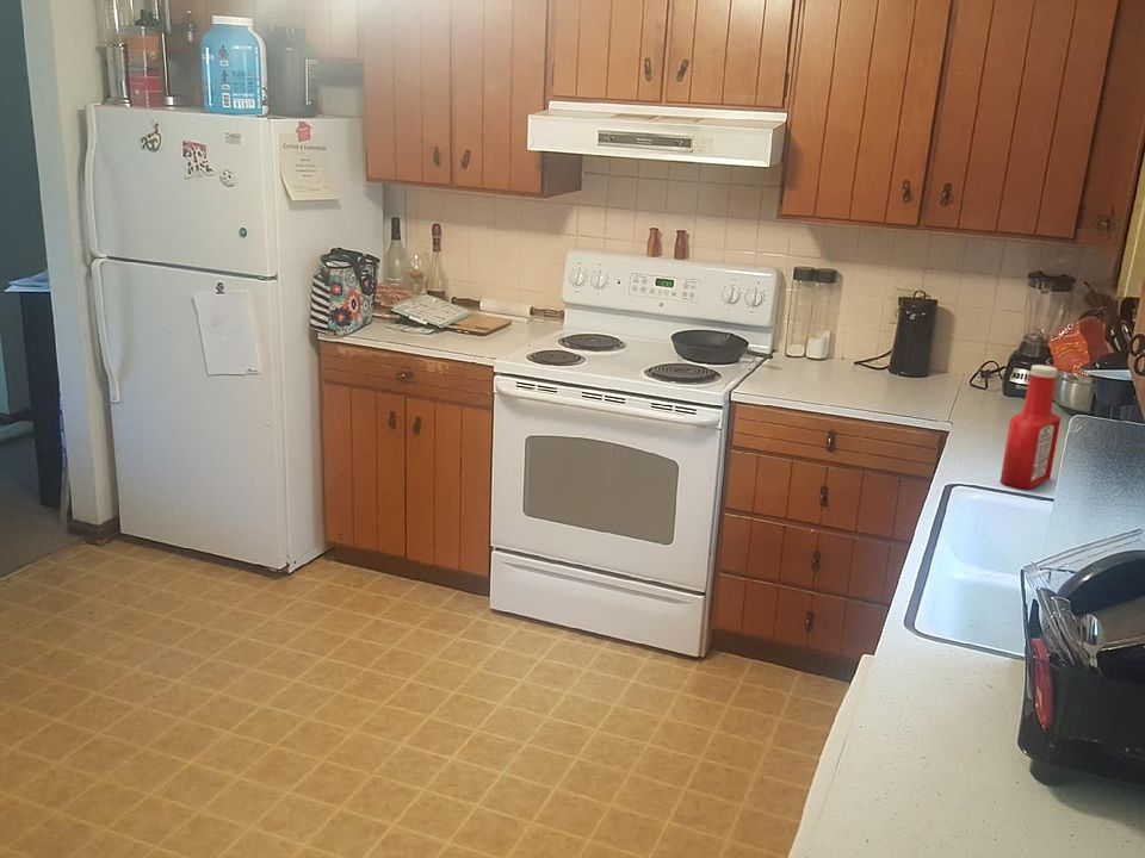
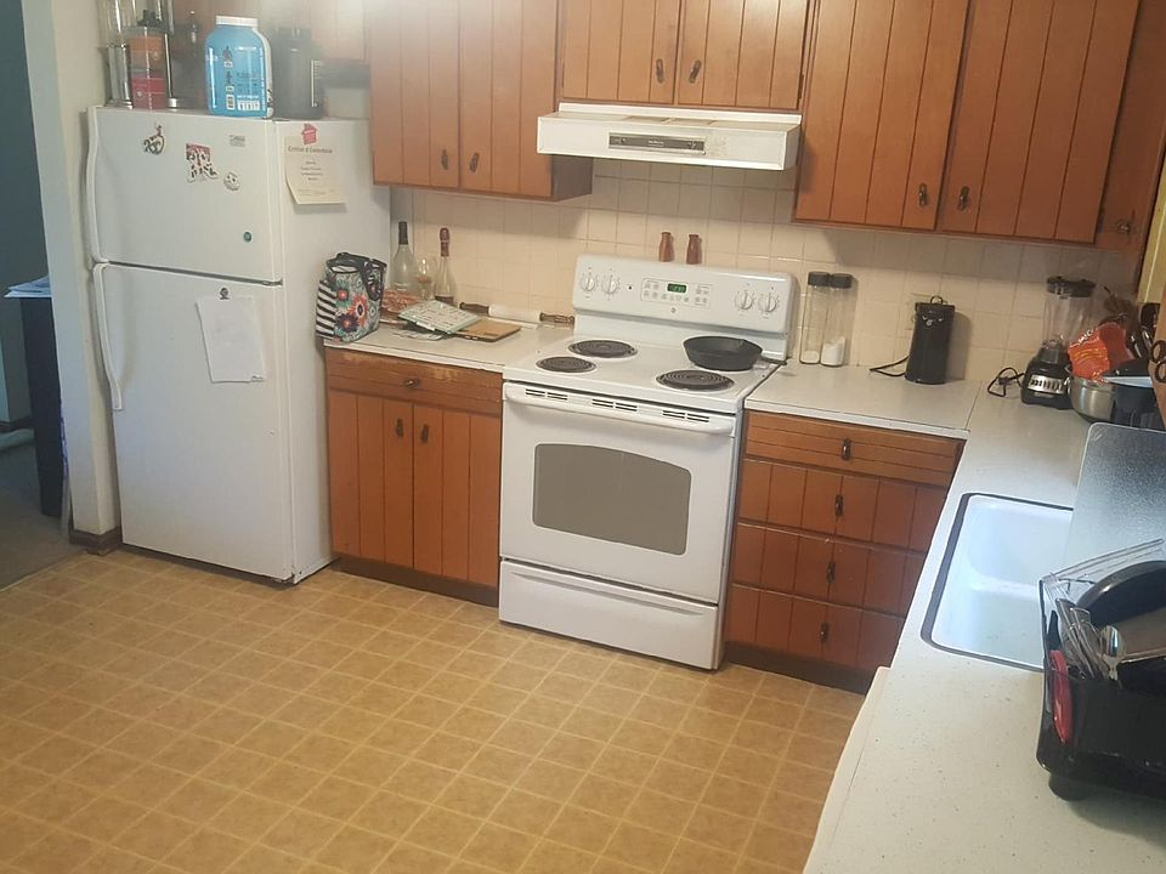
- soap bottle (1034, 424)
